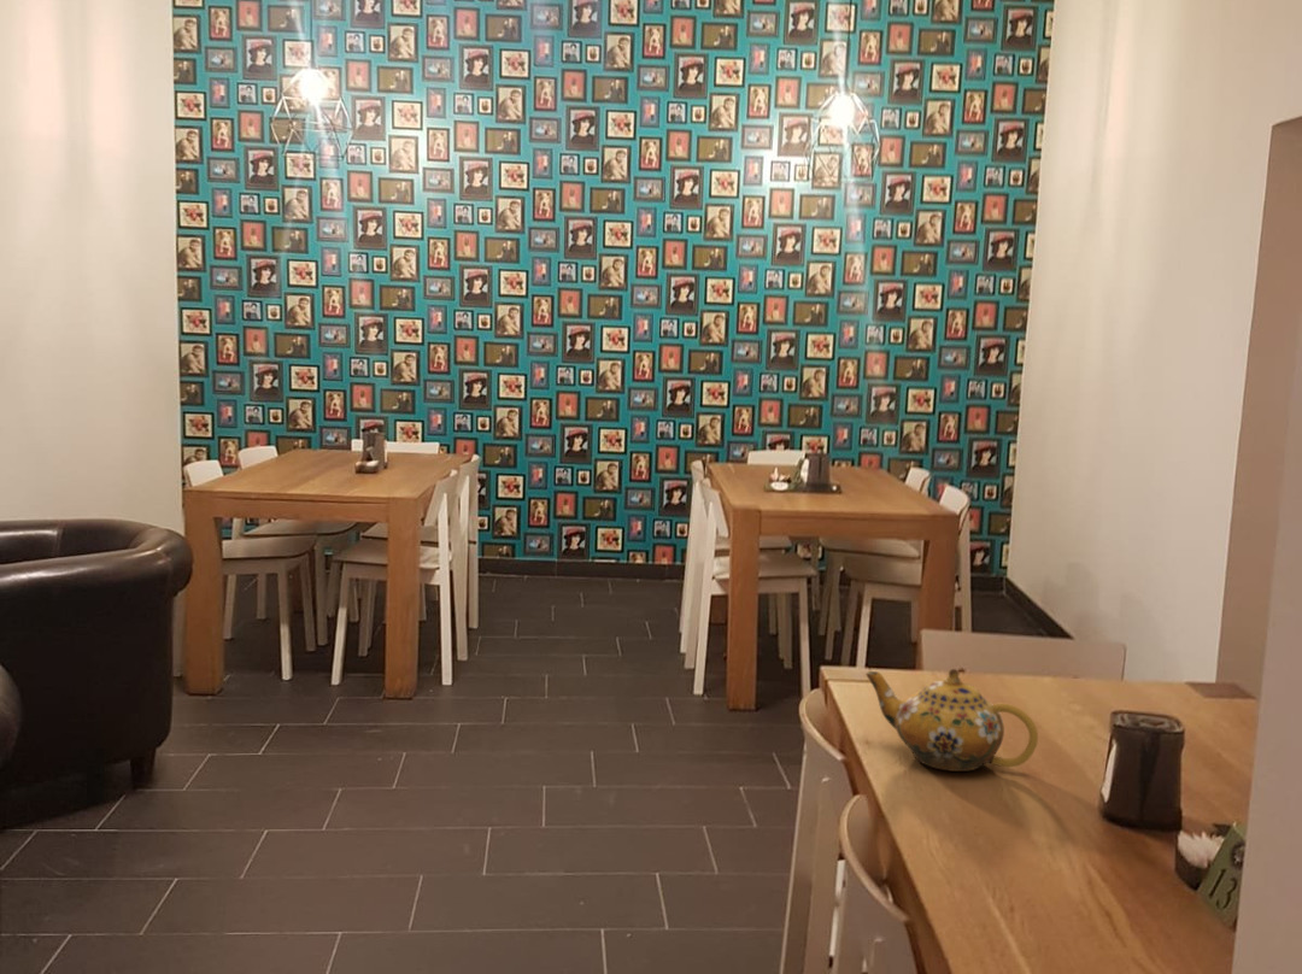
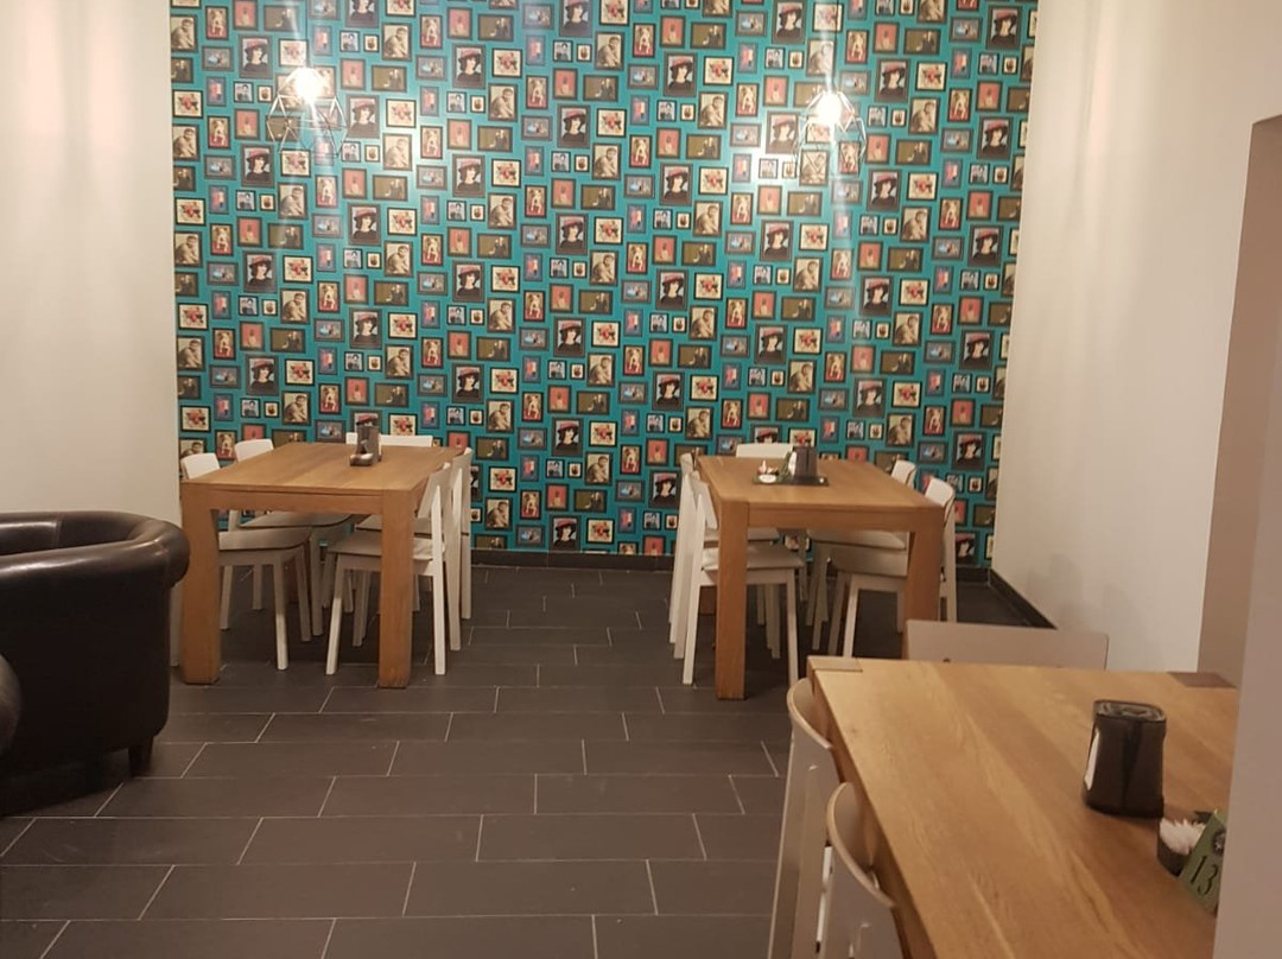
- teapot (949, 714)
